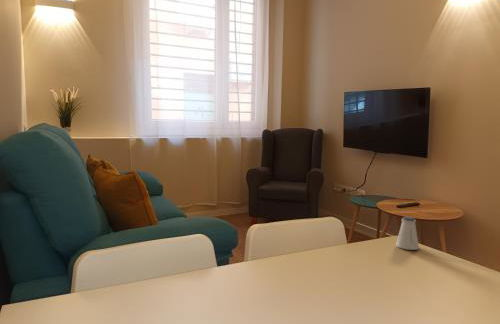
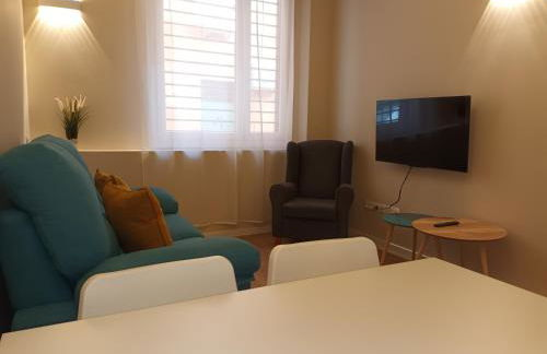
- saltshaker (408, 232)
